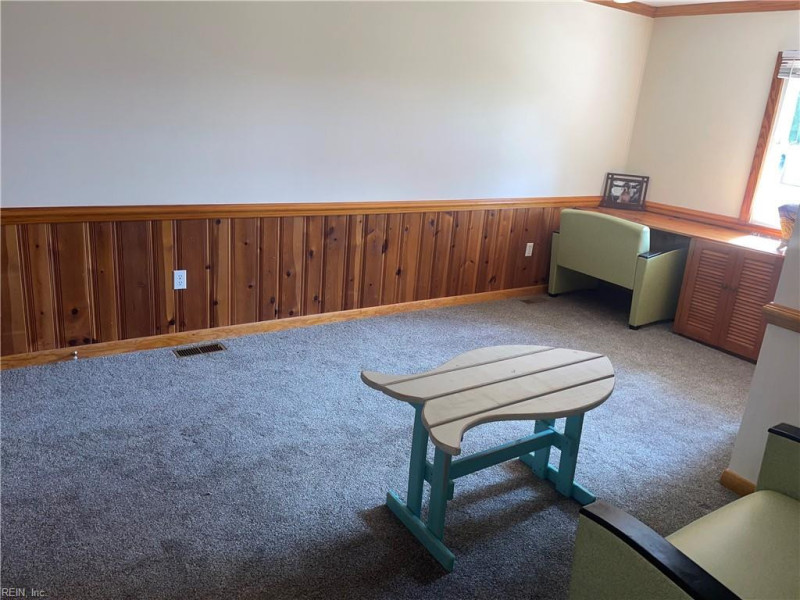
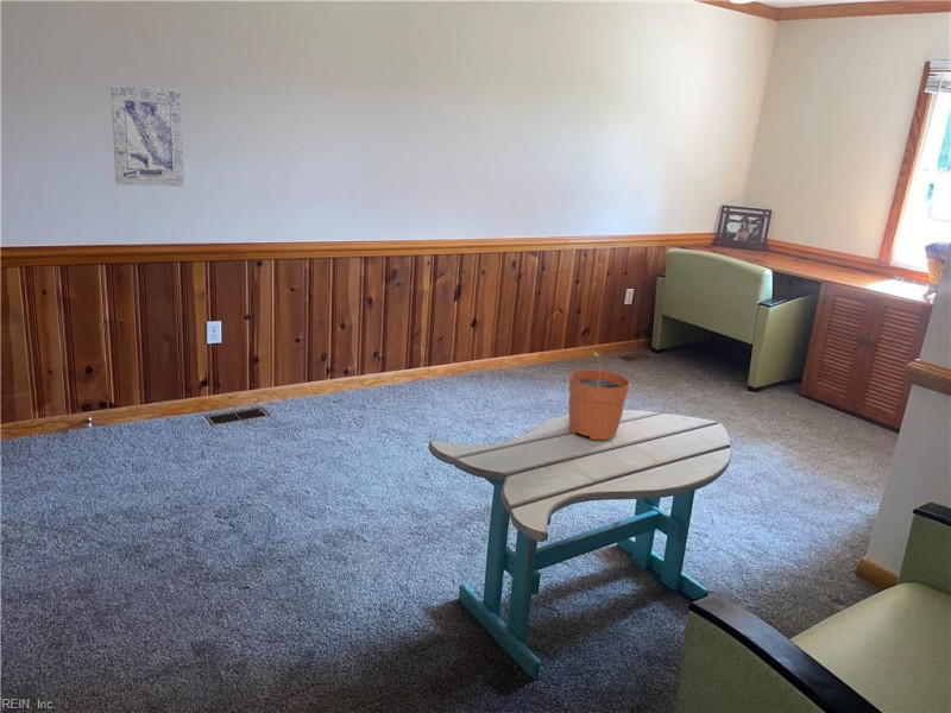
+ plant pot (597, 391)
+ wall art (149, 137)
